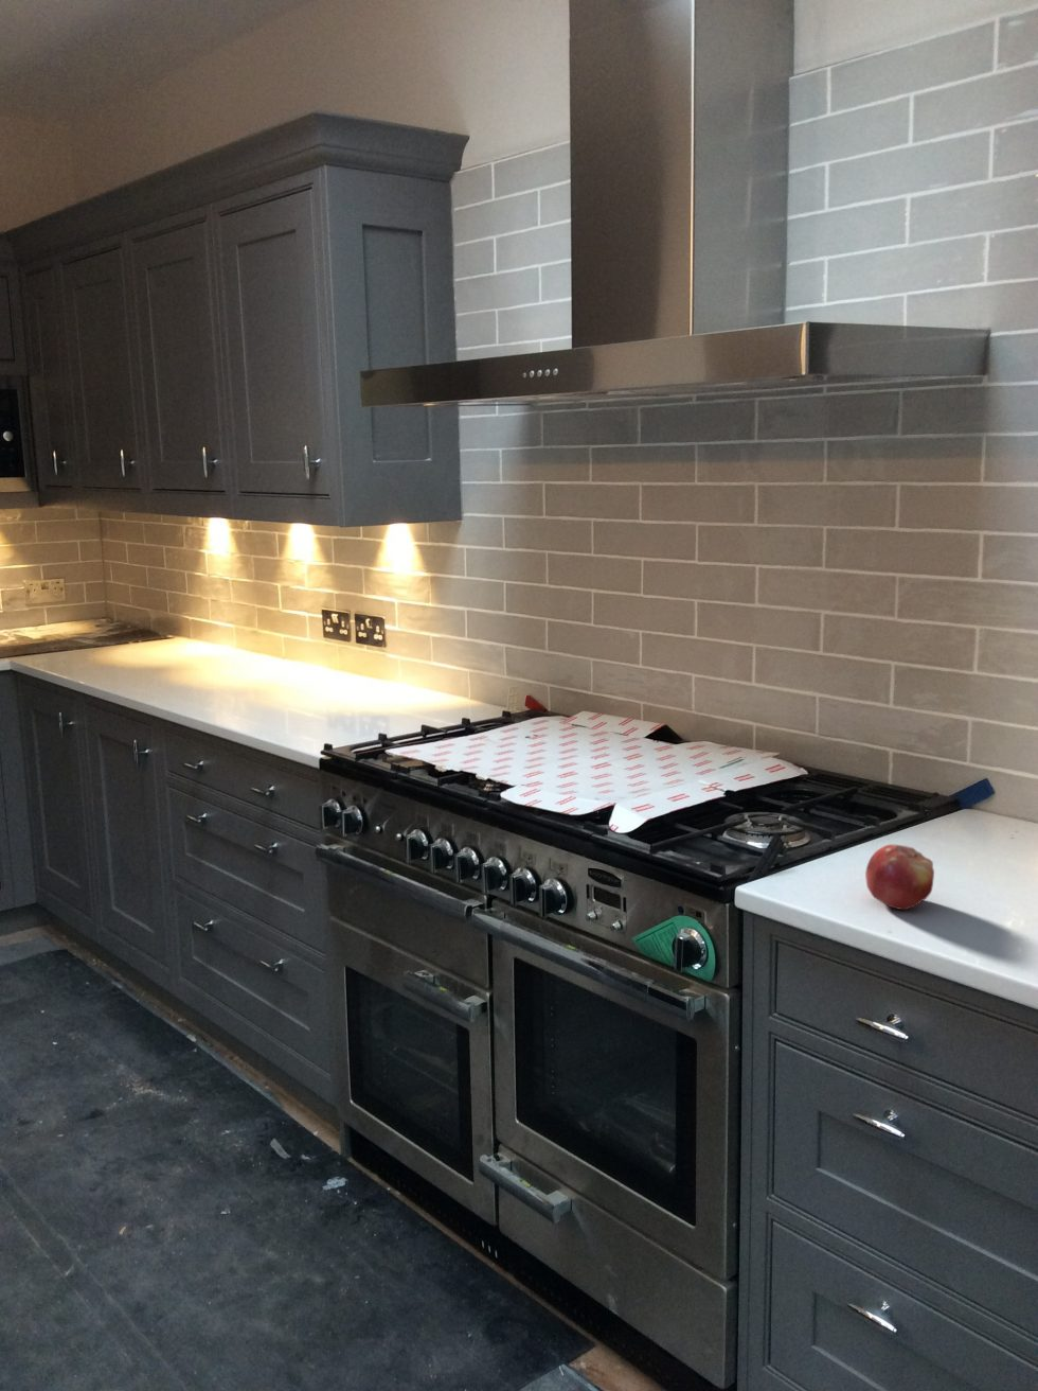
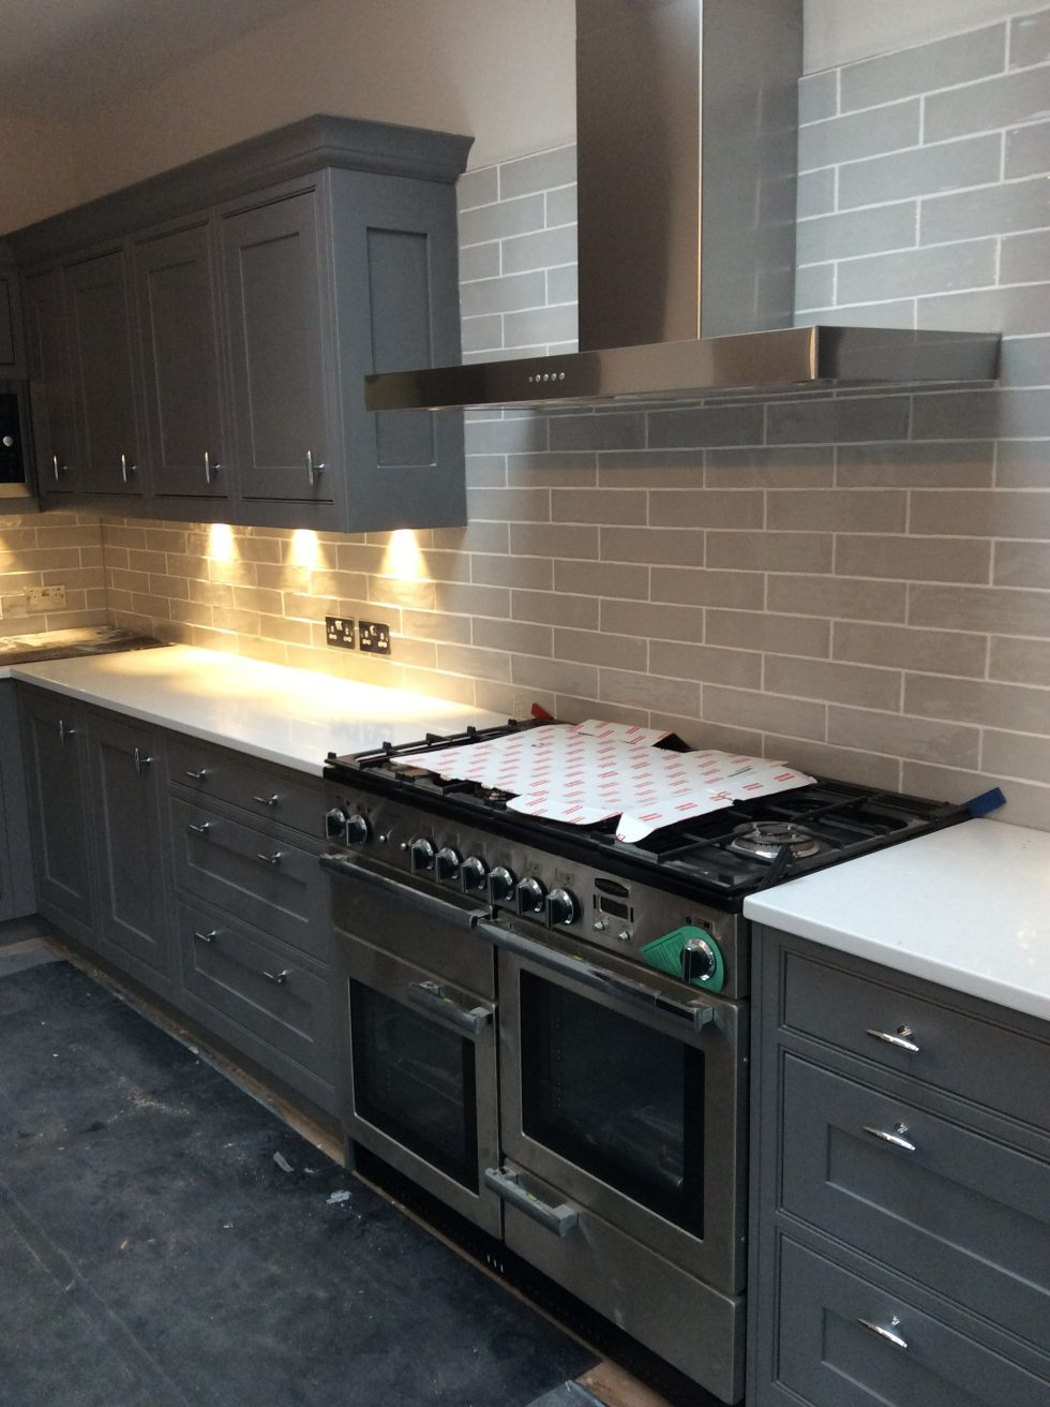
- fruit (901, 874)
